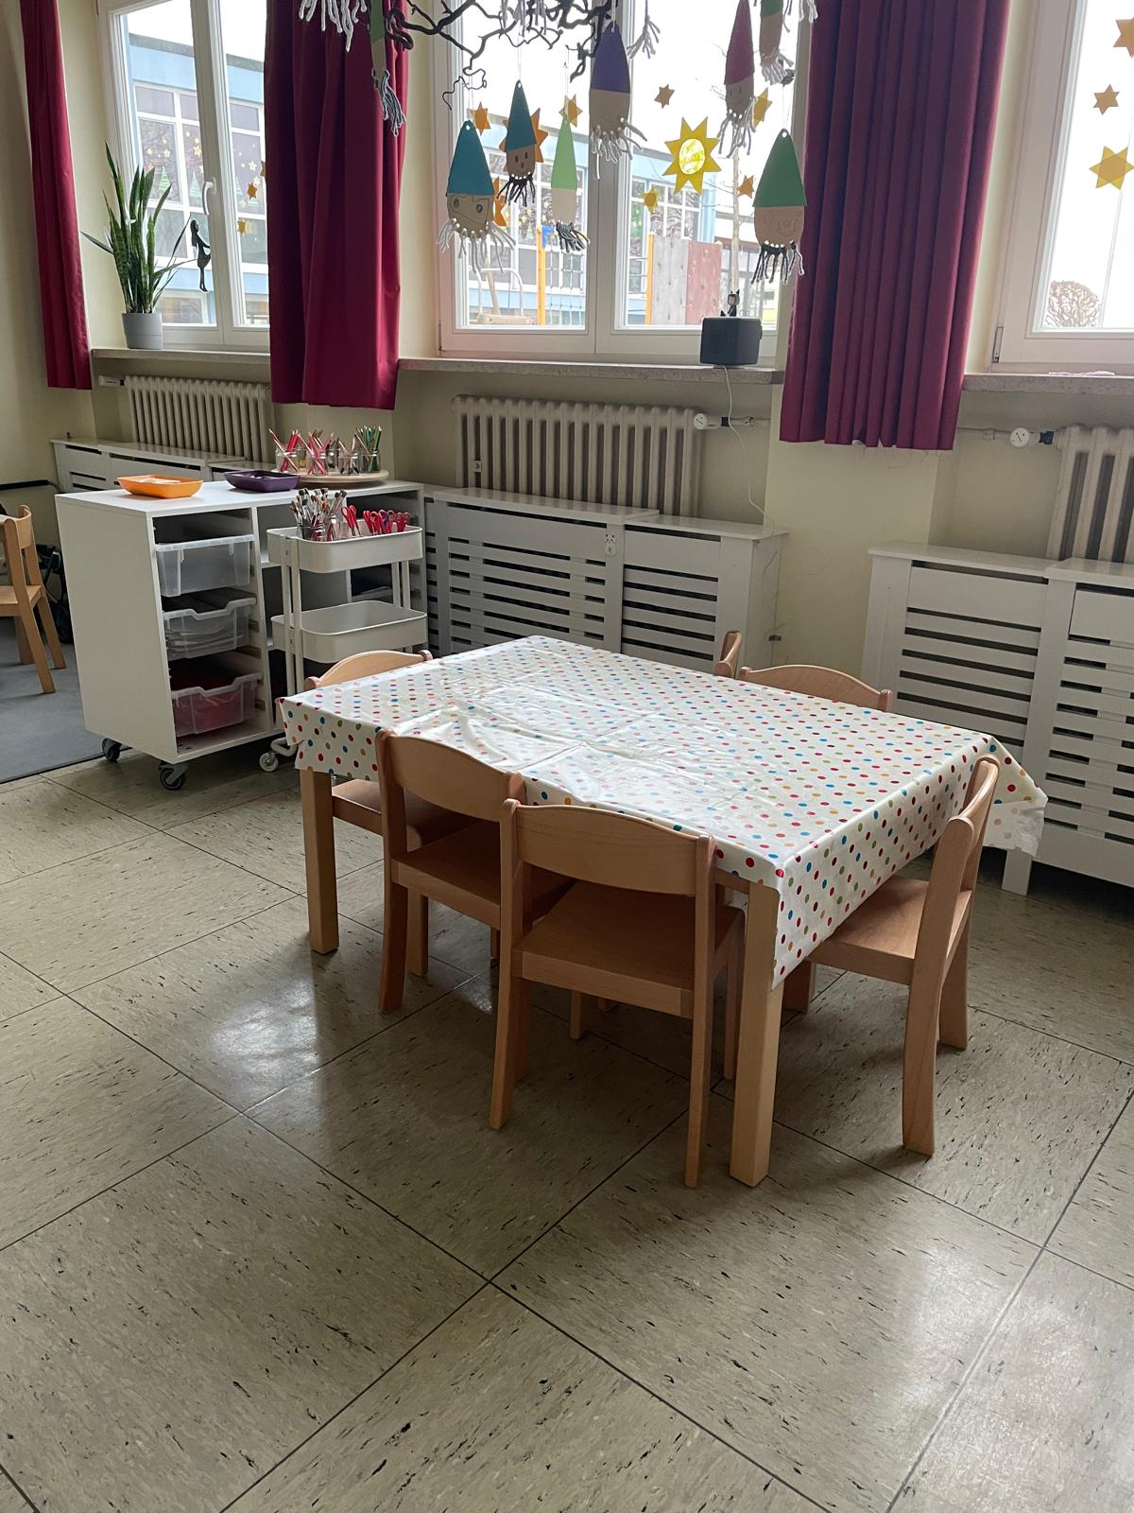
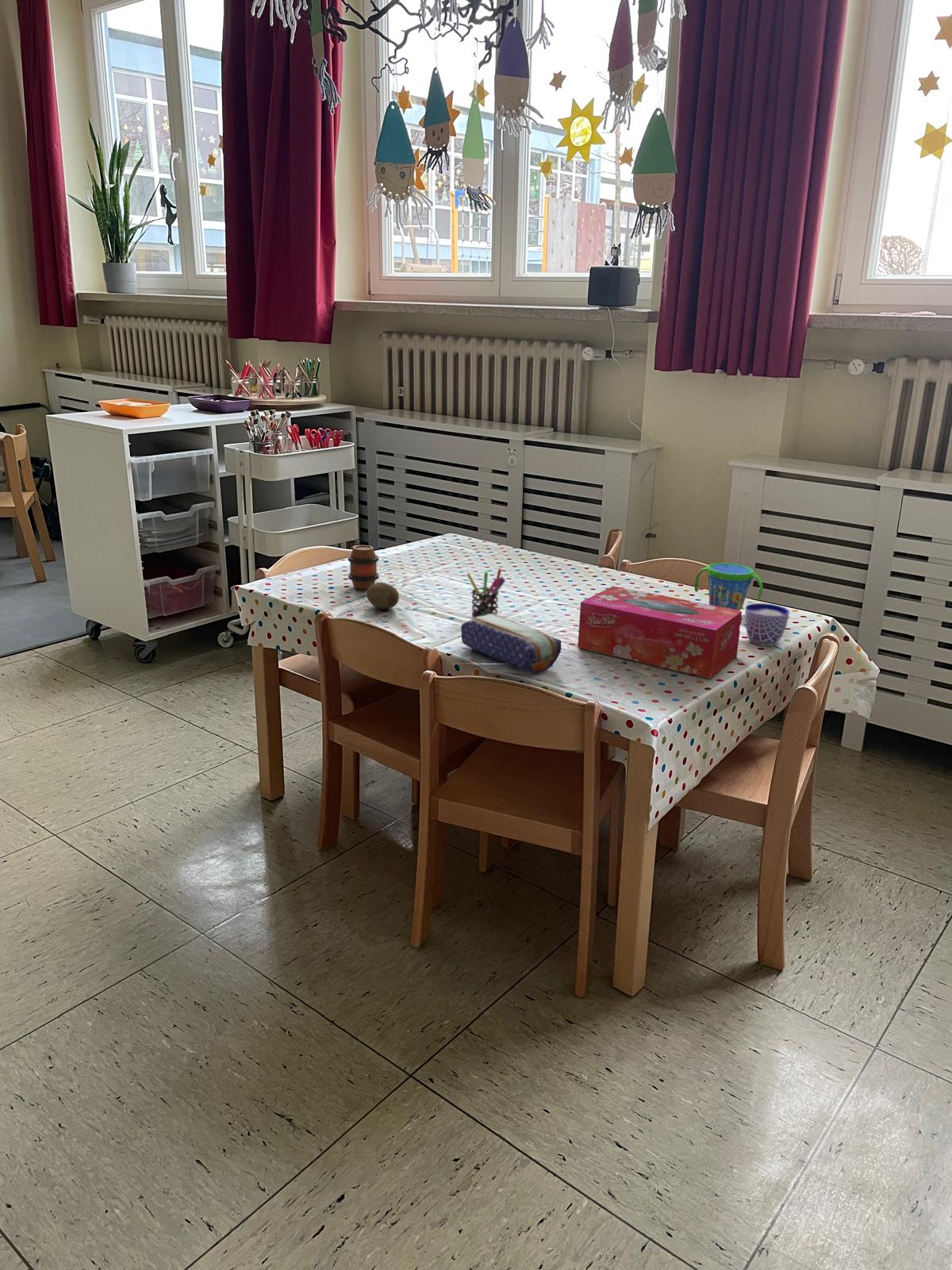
+ snack cup (727, 589)
+ pencil case (509, 641)
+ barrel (363, 567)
+ tissue box (658, 629)
+ fruit (382, 595)
+ cup (758, 624)
+ pen holder (486, 595)
